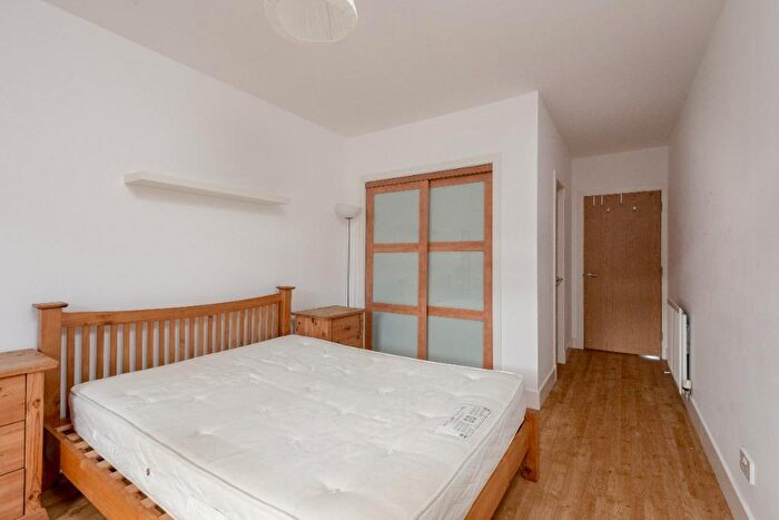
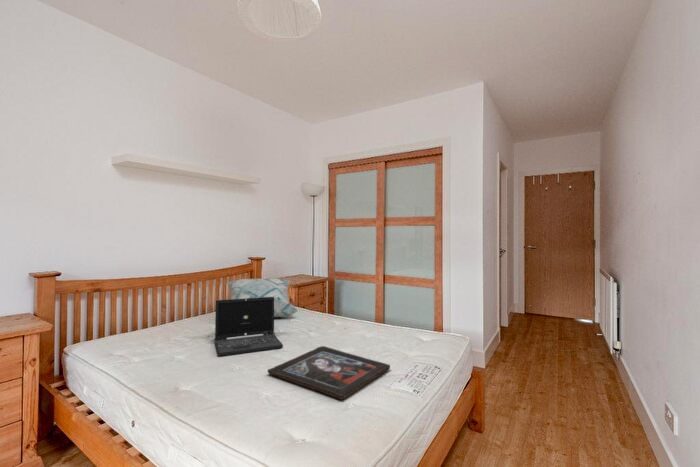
+ laptop (248, 323)
+ decorative pillow (259, 297)
+ religious icon (329, 368)
